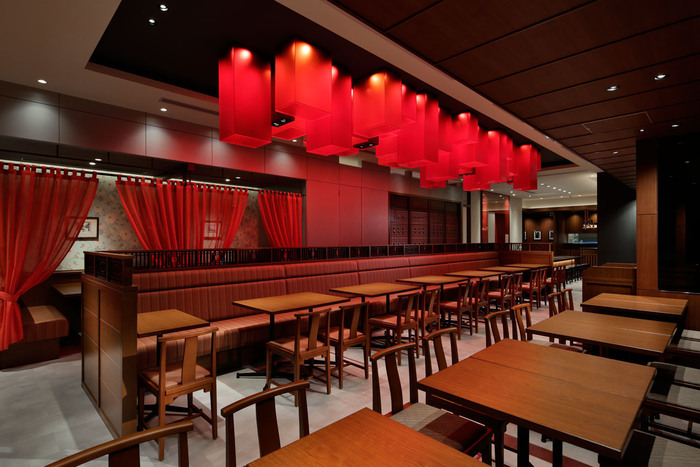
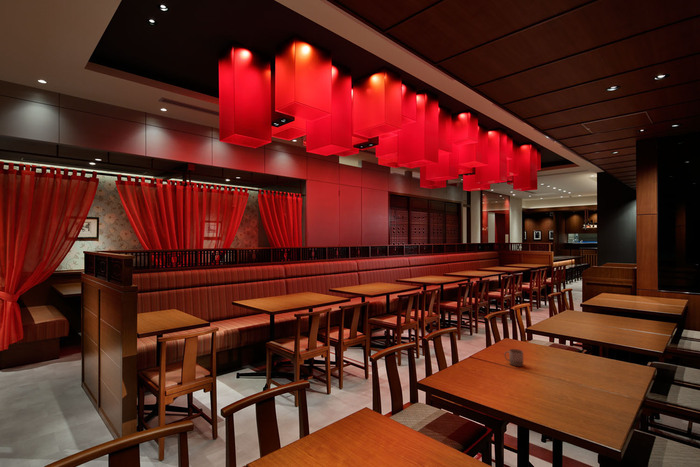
+ cup (513, 357)
